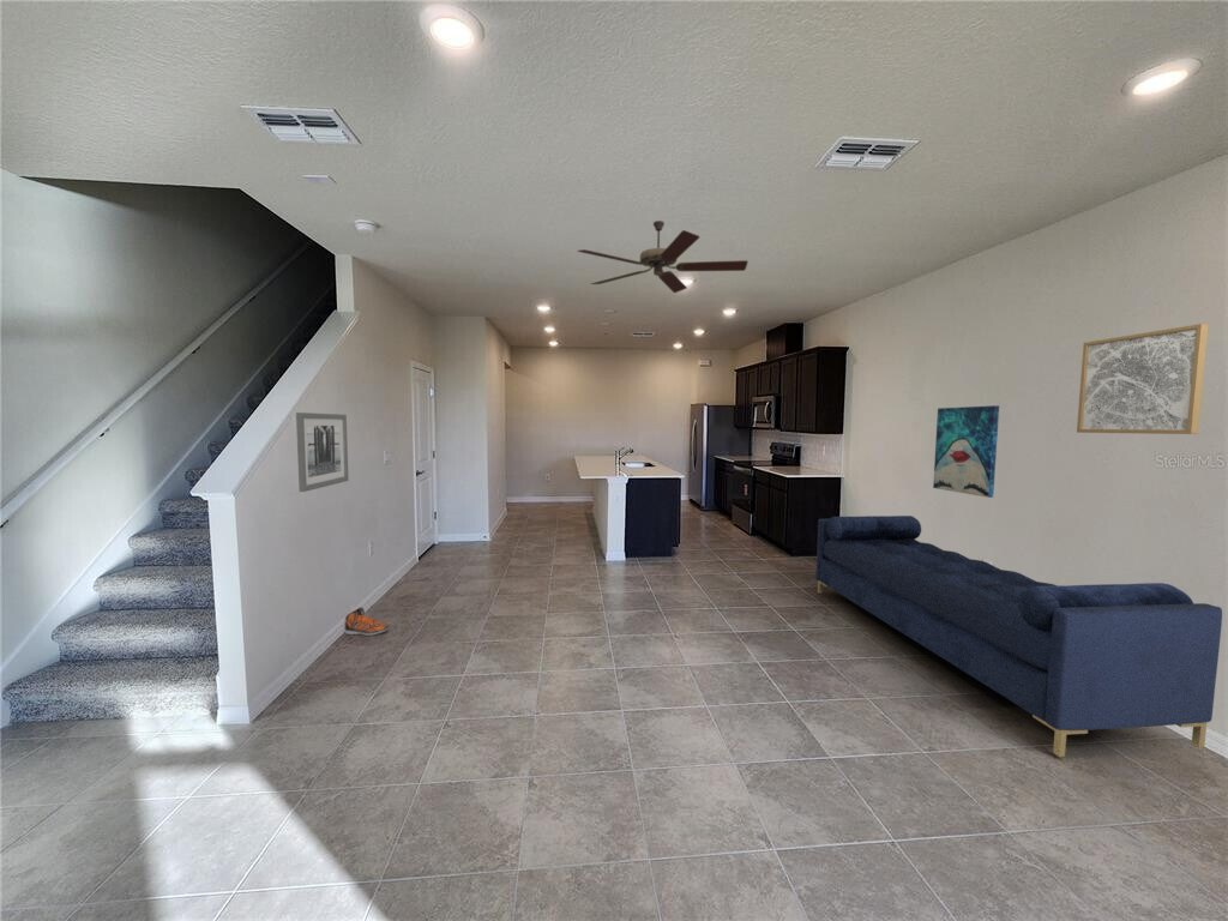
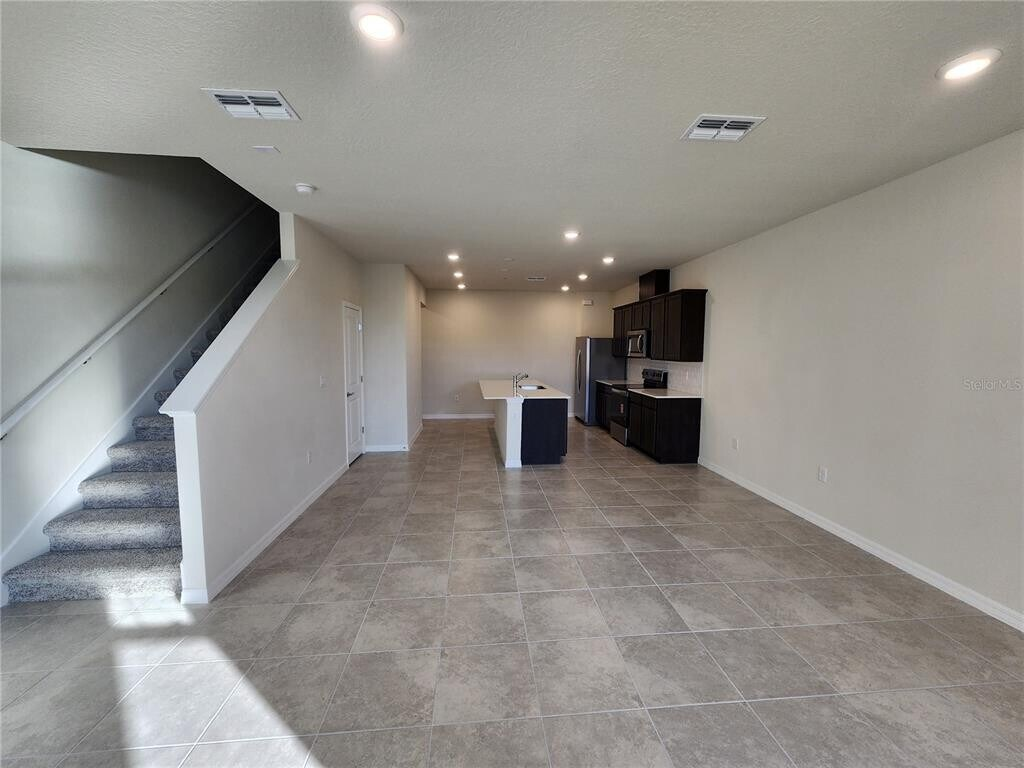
- sofa (953, 594)
- sneaker (366, 620)
- wall art (963, 450)
- wall art (324, 450)
- ceiling fan (664, 248)
- wall art (1134, 384)
